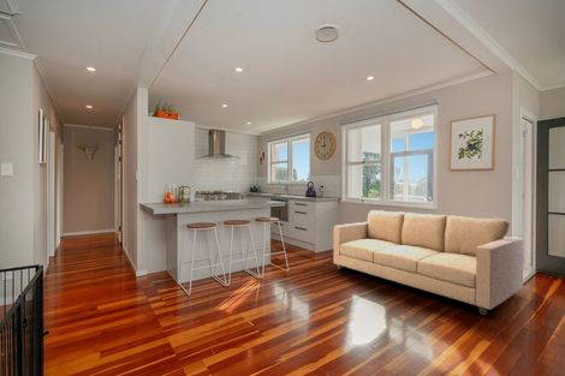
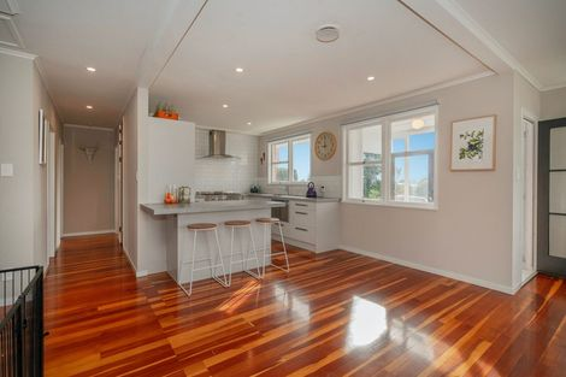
- sofa (415, 246)
